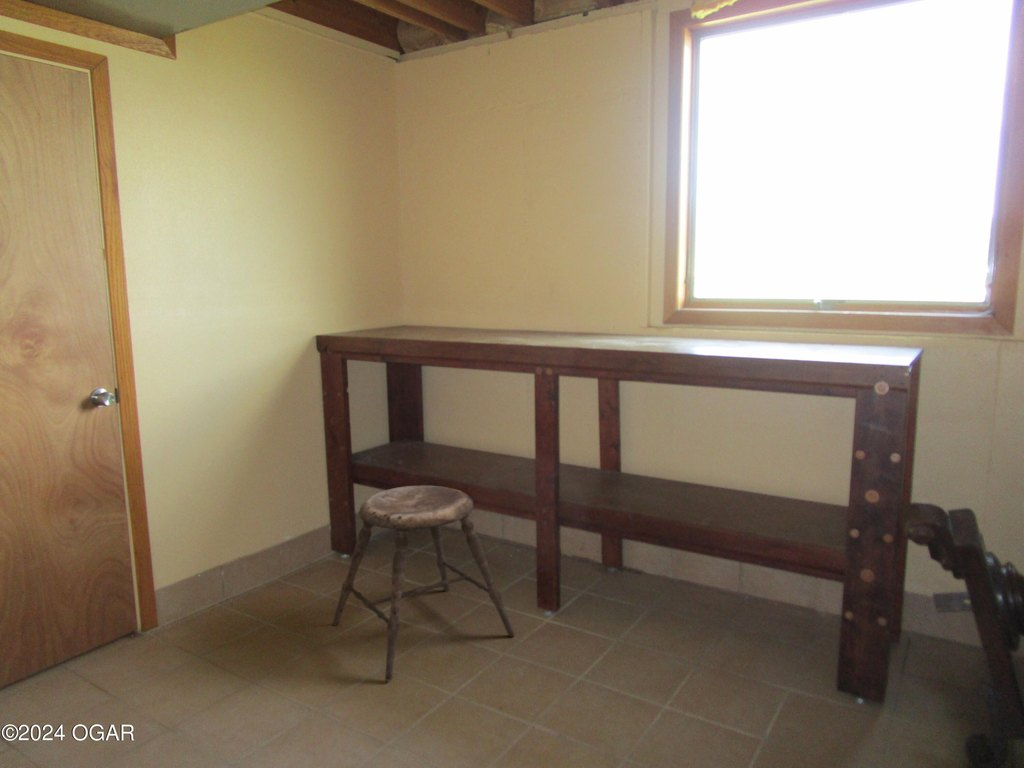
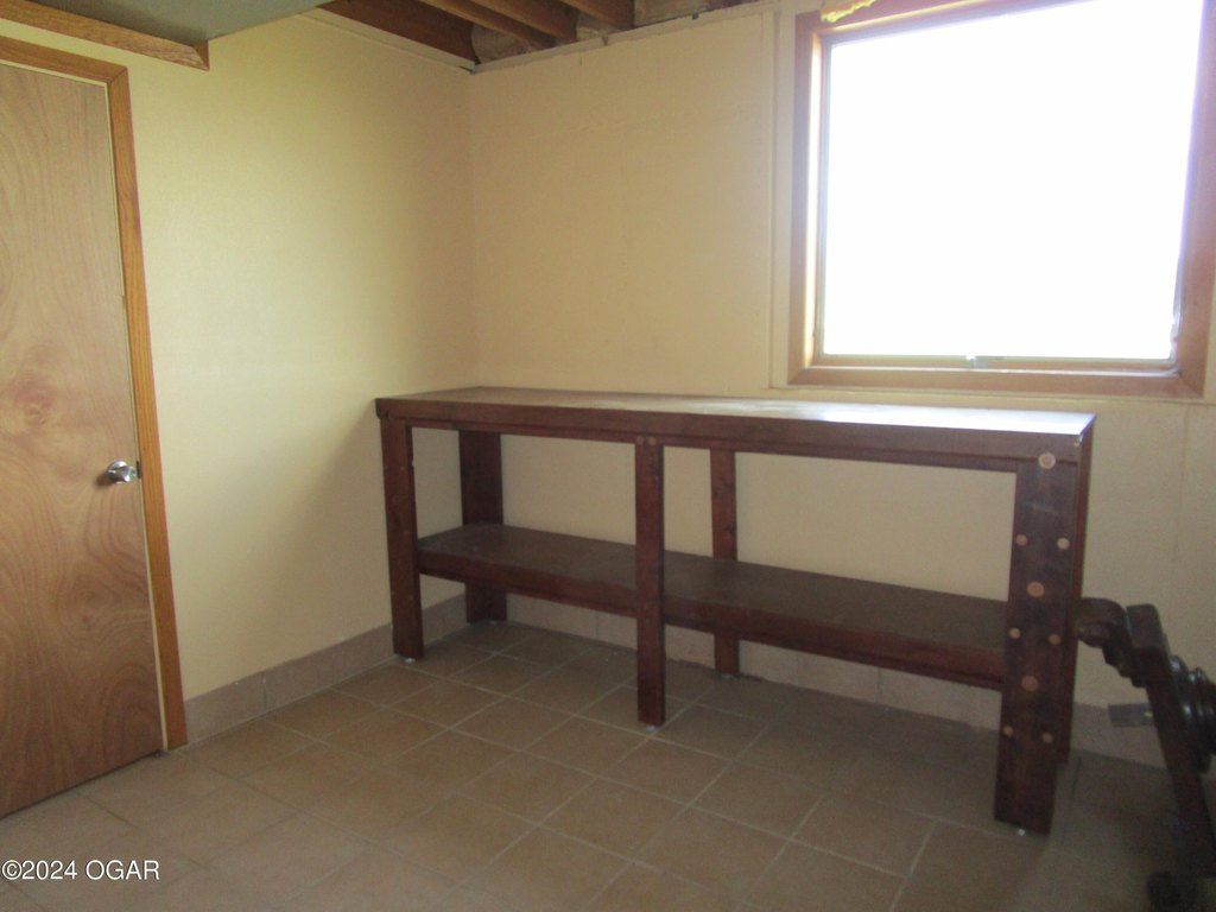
- stool (406, 562)
